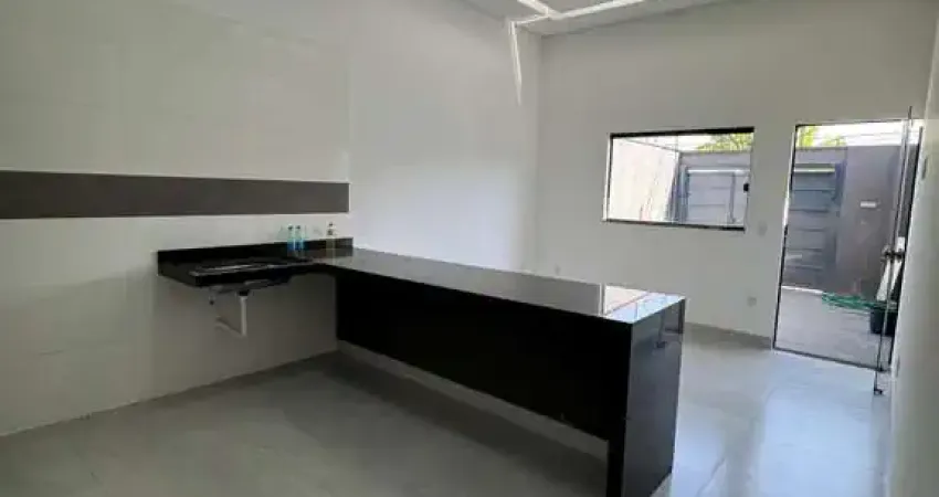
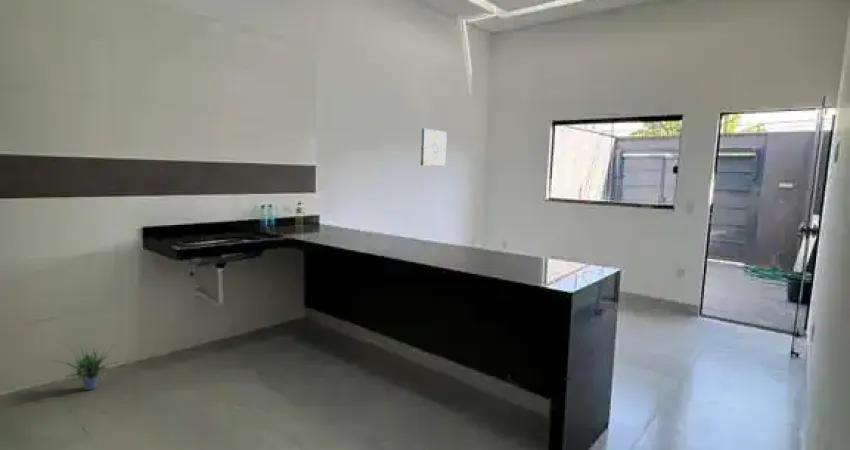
+ potted plant (88, 362)
+ wall art (433, 148)
